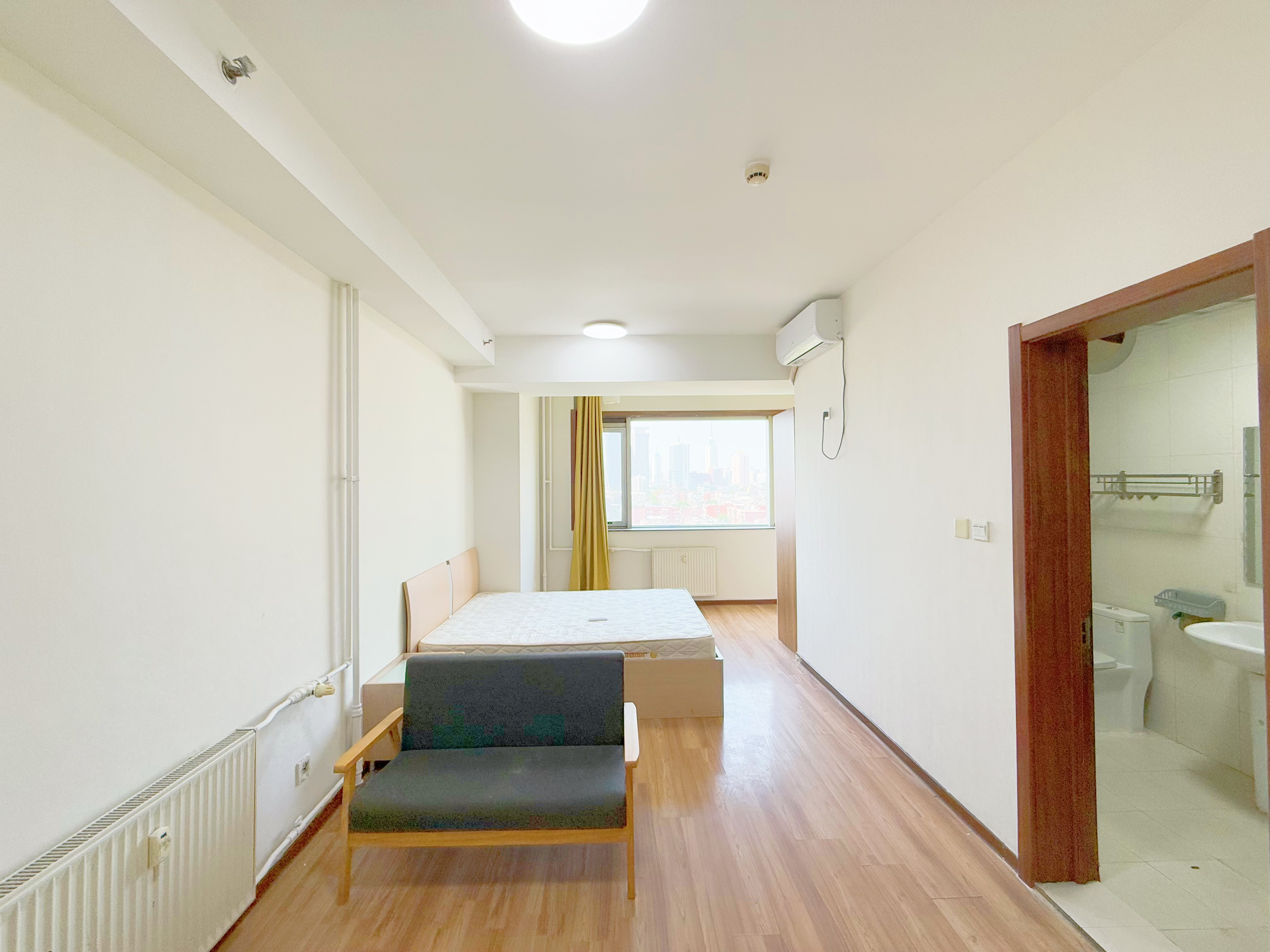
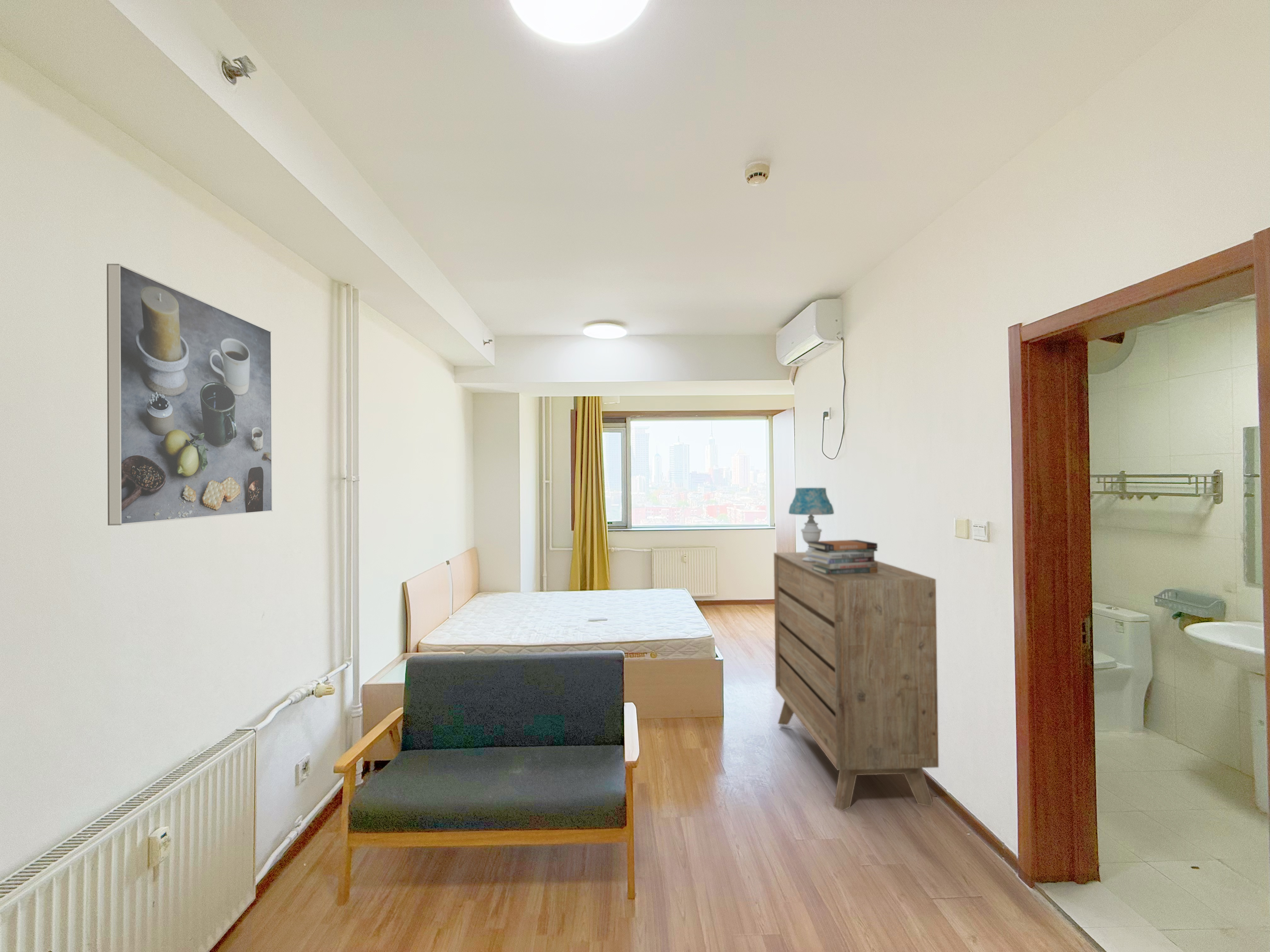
+ dresser (843, 661)
+ table lamp (811, 524)
+ book stack (842, 556)
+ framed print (205, 410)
